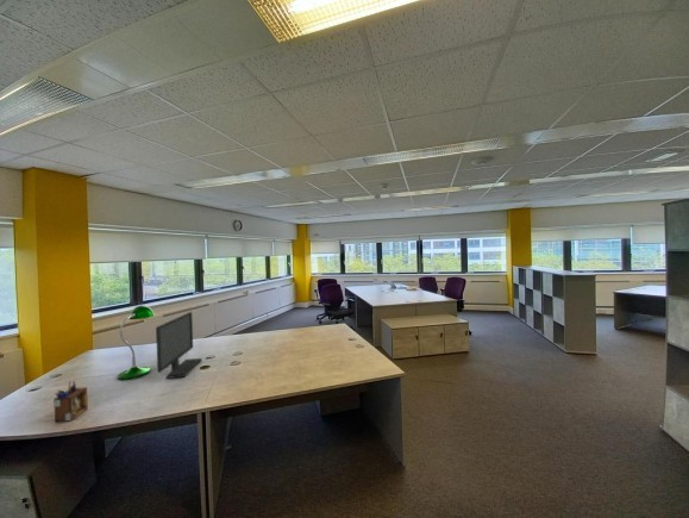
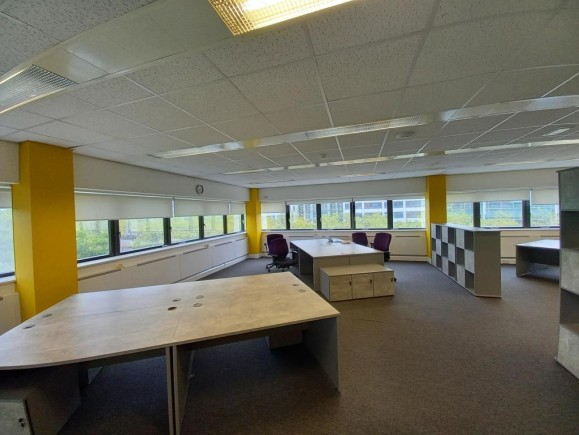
- desk lamp (130, 345)
- computer monitor (182, 343)
- desk organizer (70, 399)
